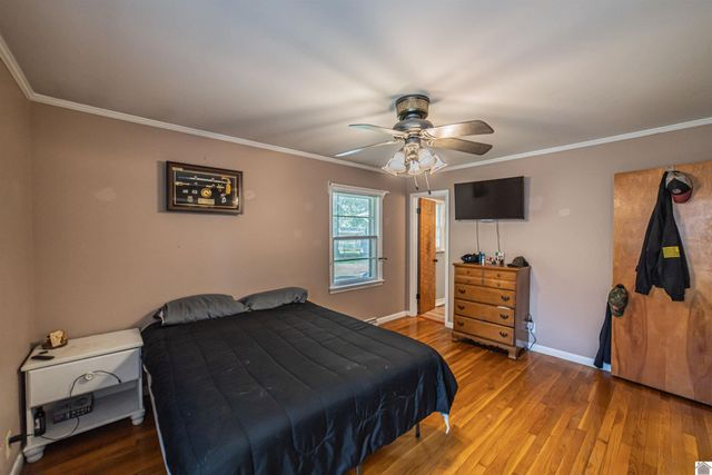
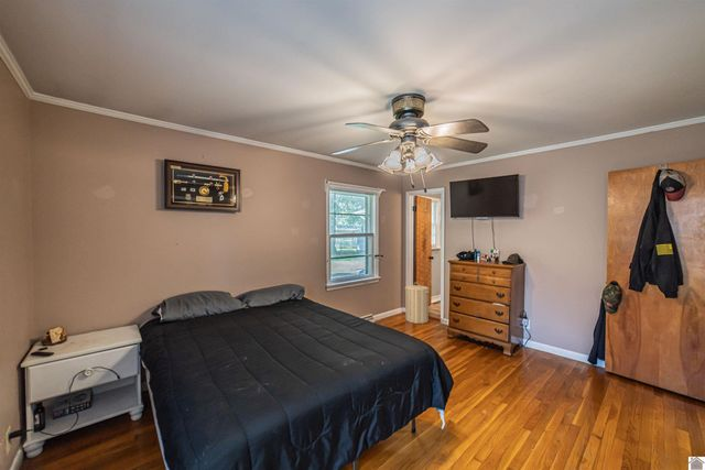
+ laundry hamper (416, 300)
